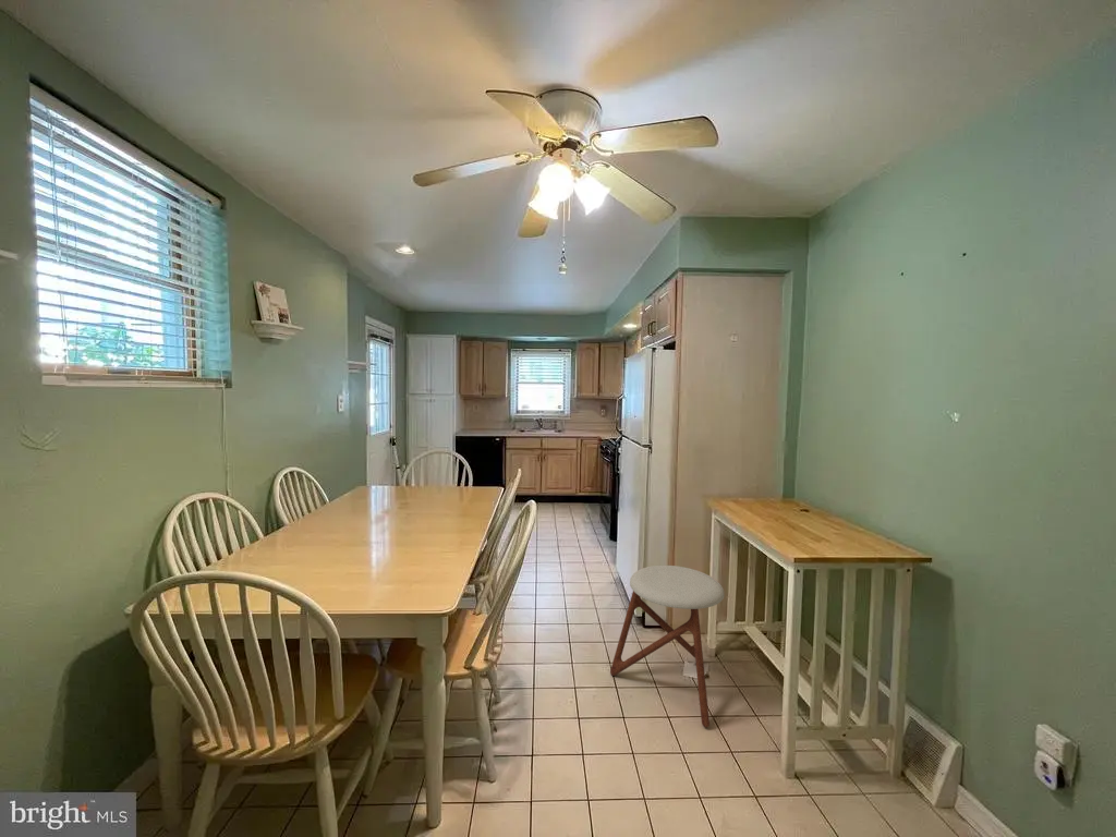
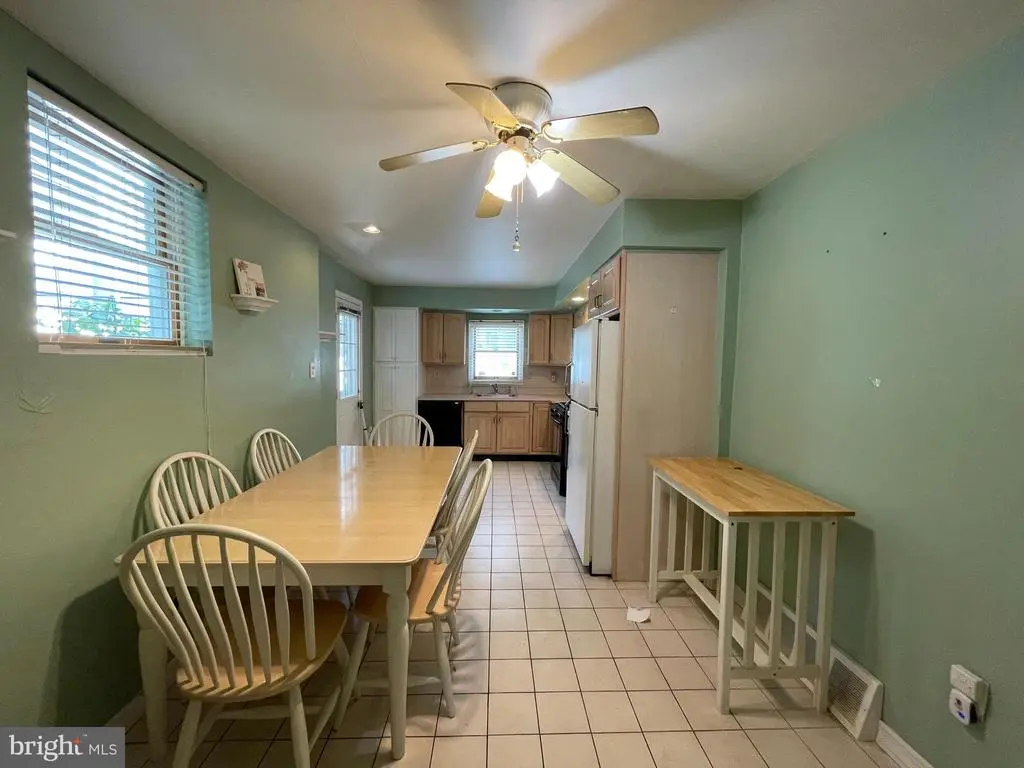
- stool (666, 630)
